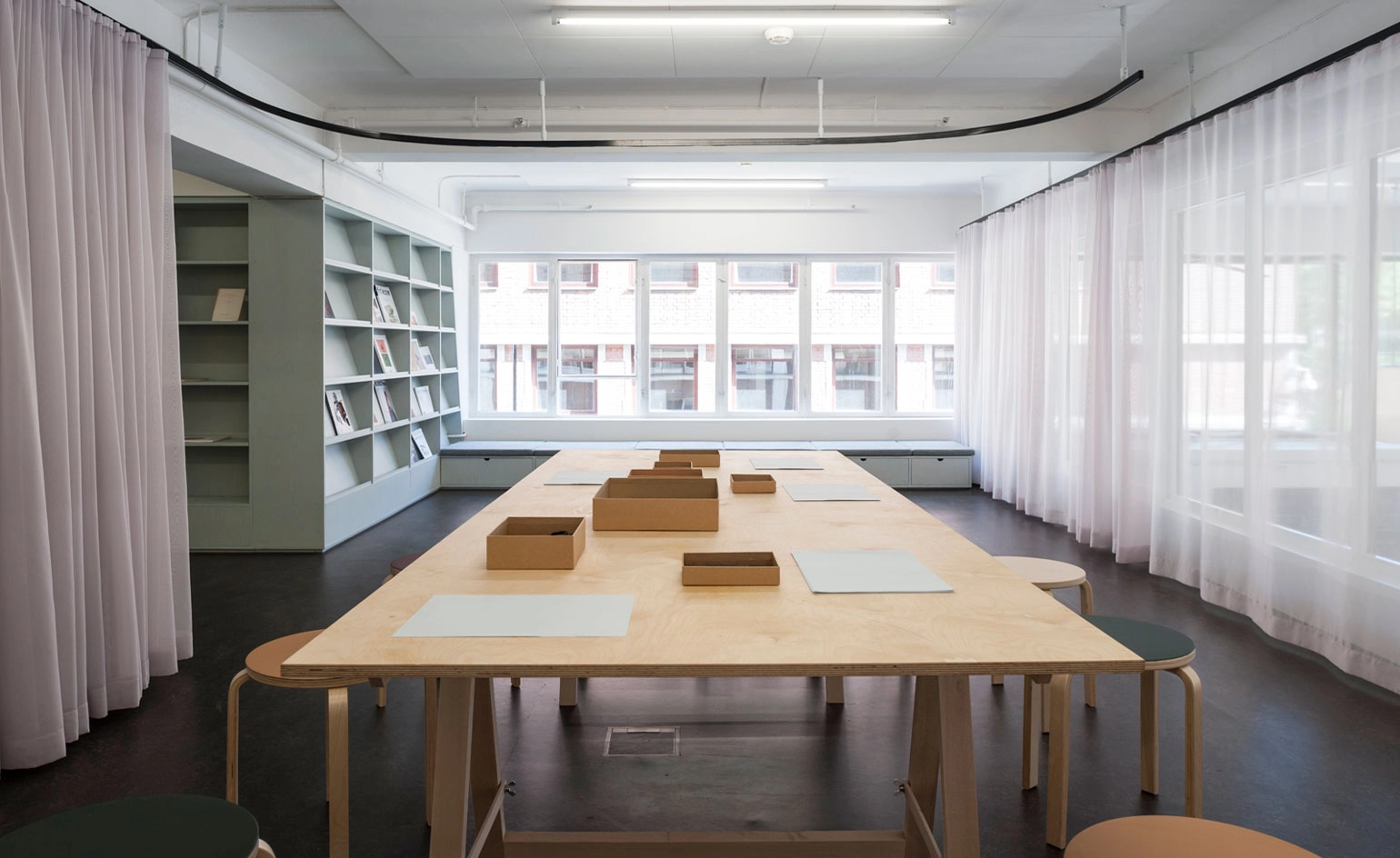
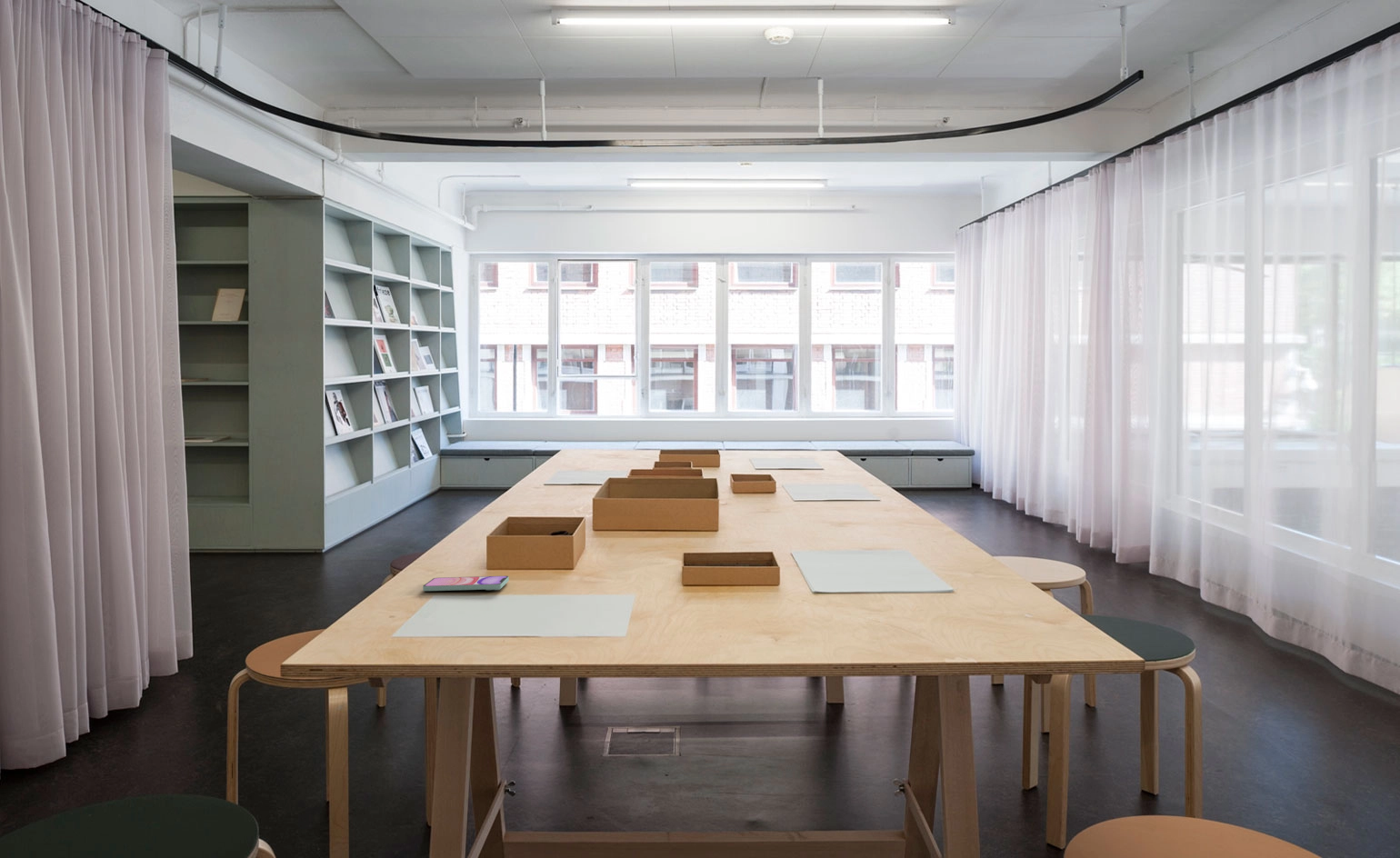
+ smartphone (466, 583)
